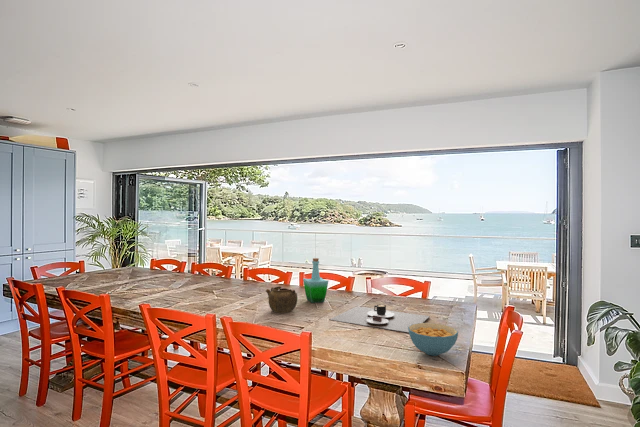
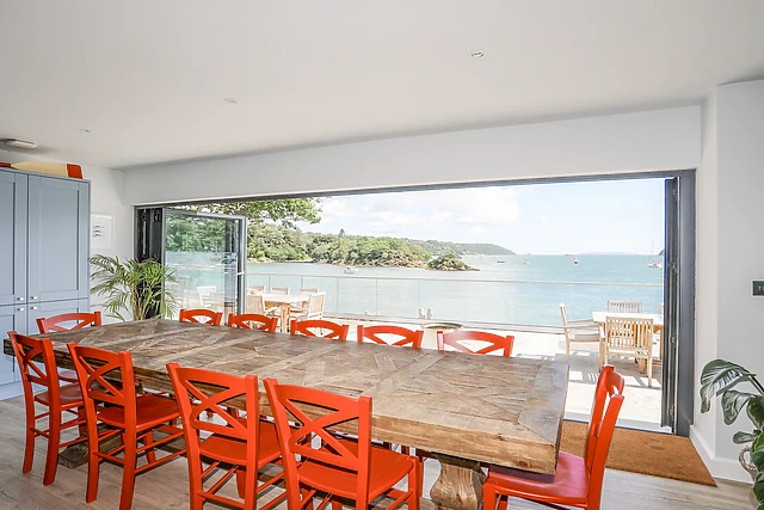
- teapot (280, 299)
- cereal bowl (432, 341)
- place mat (380, 312)
- bottle (315, 279)
